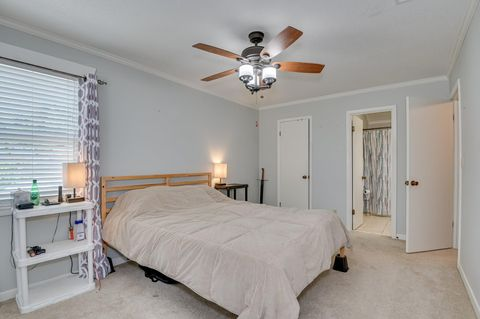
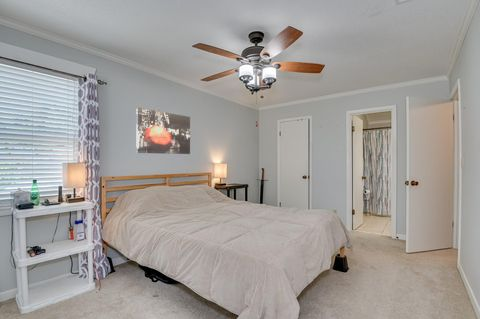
+ wall art (165, 133)
